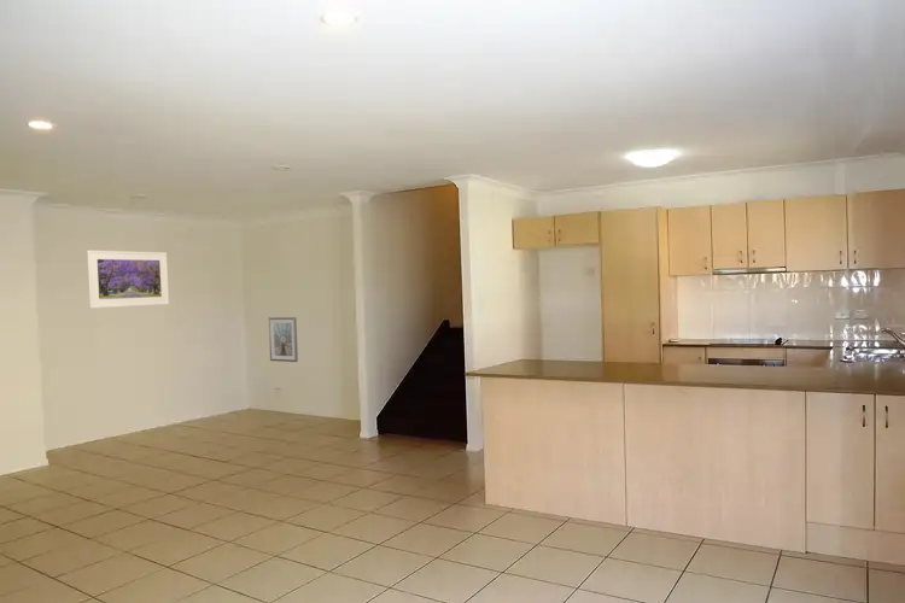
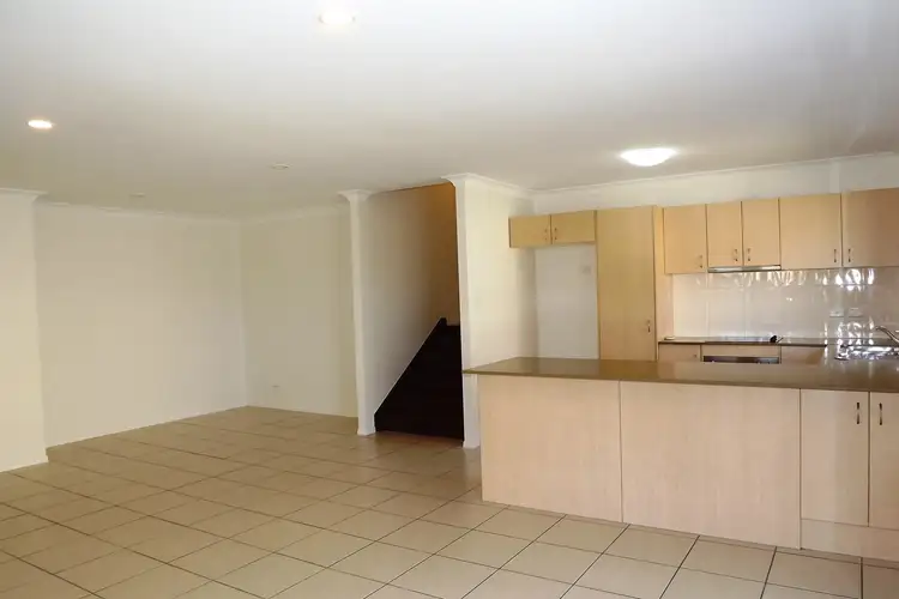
- picture frame (282, 339)
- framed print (130, 279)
